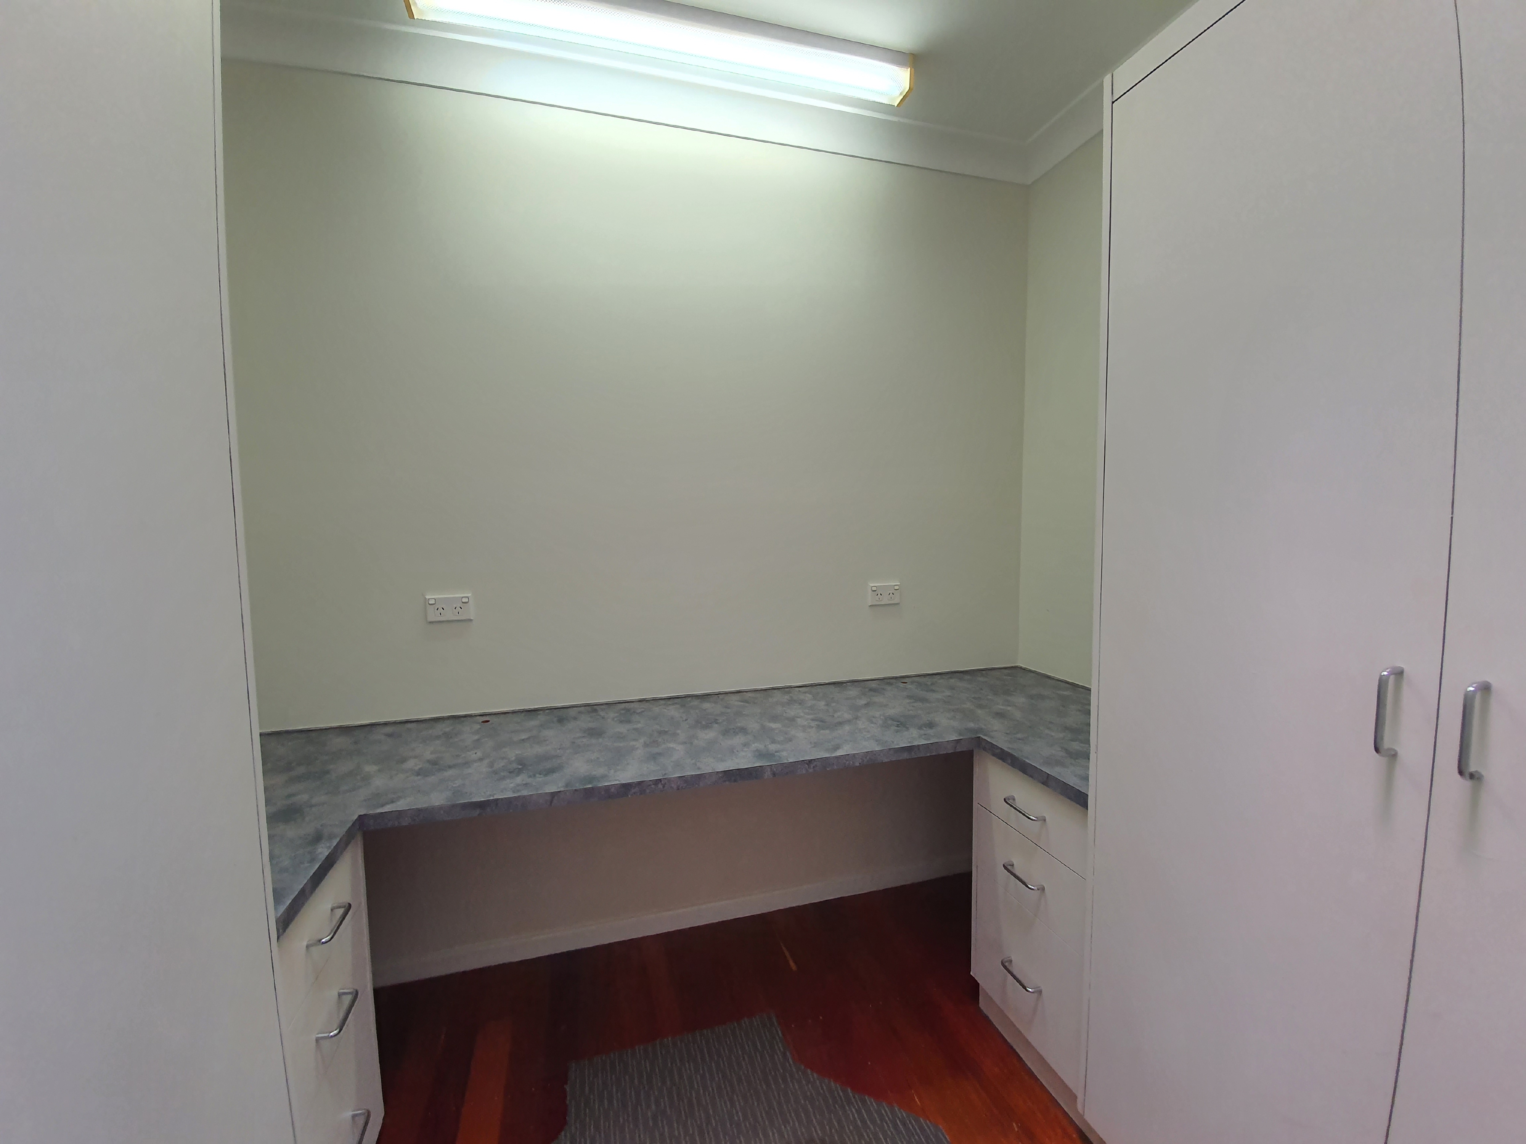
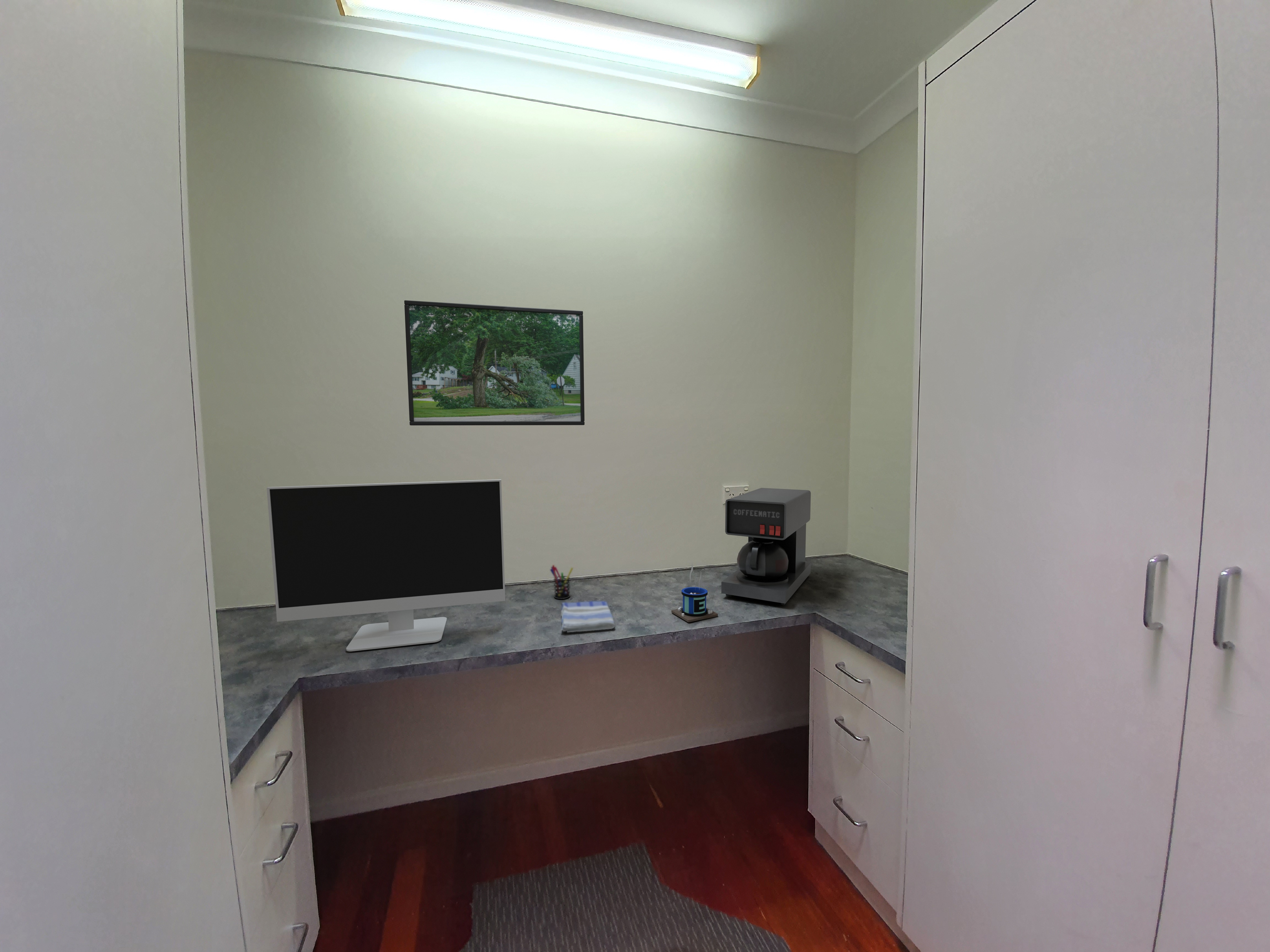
+ computer monitor (396, 559)
+ pen holder (561, 581)
+ dish towel (586, 615)
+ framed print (499, 366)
+ coffee maker (770, 540)
+ mug (693, 588)
